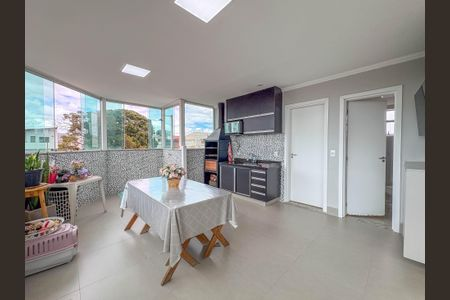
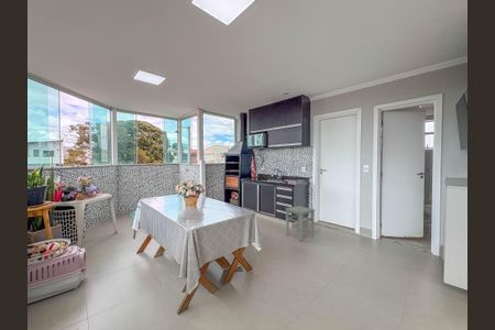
+ stool (299, 222)
